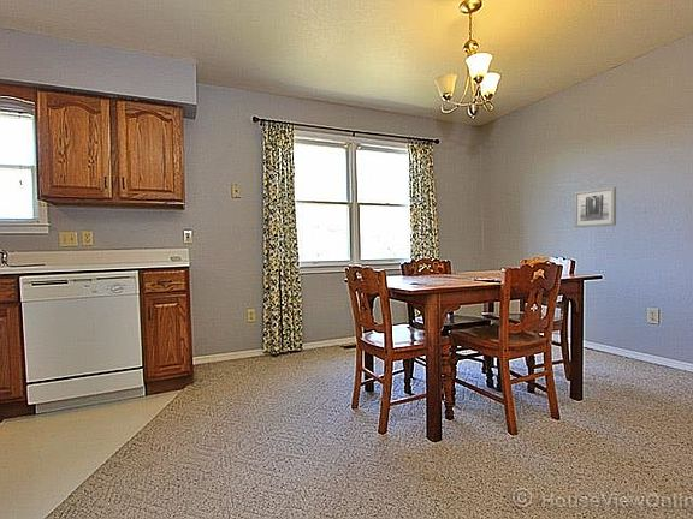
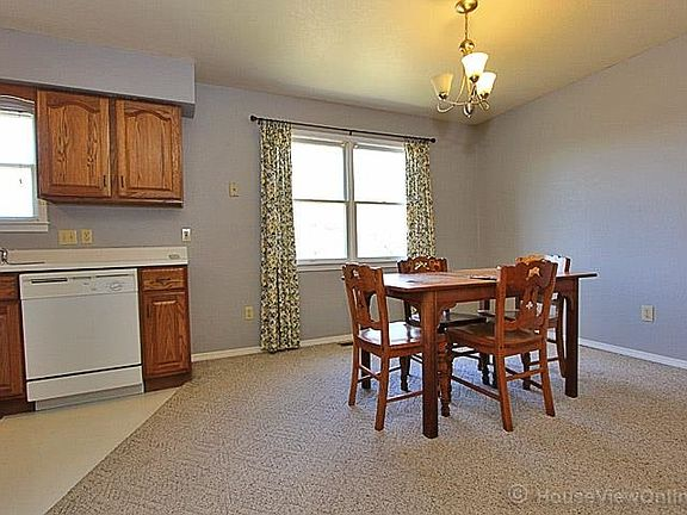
- wall art (593, 208)
